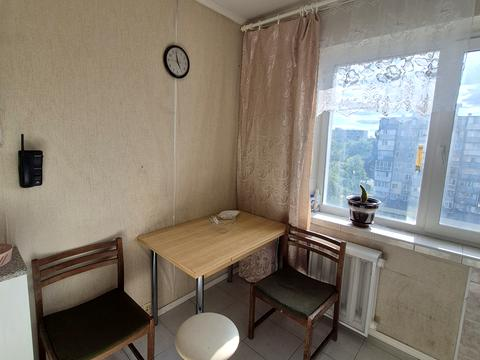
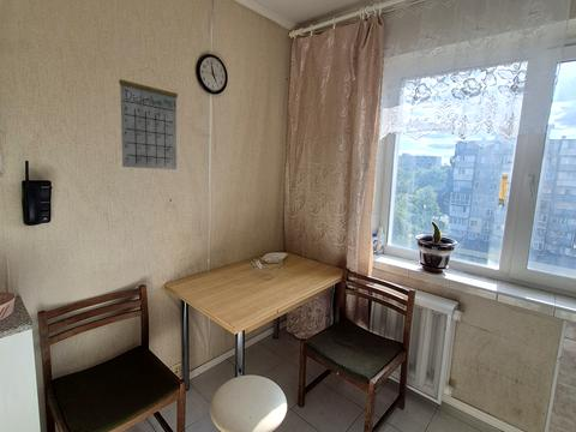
+ calendar (150, 118)
